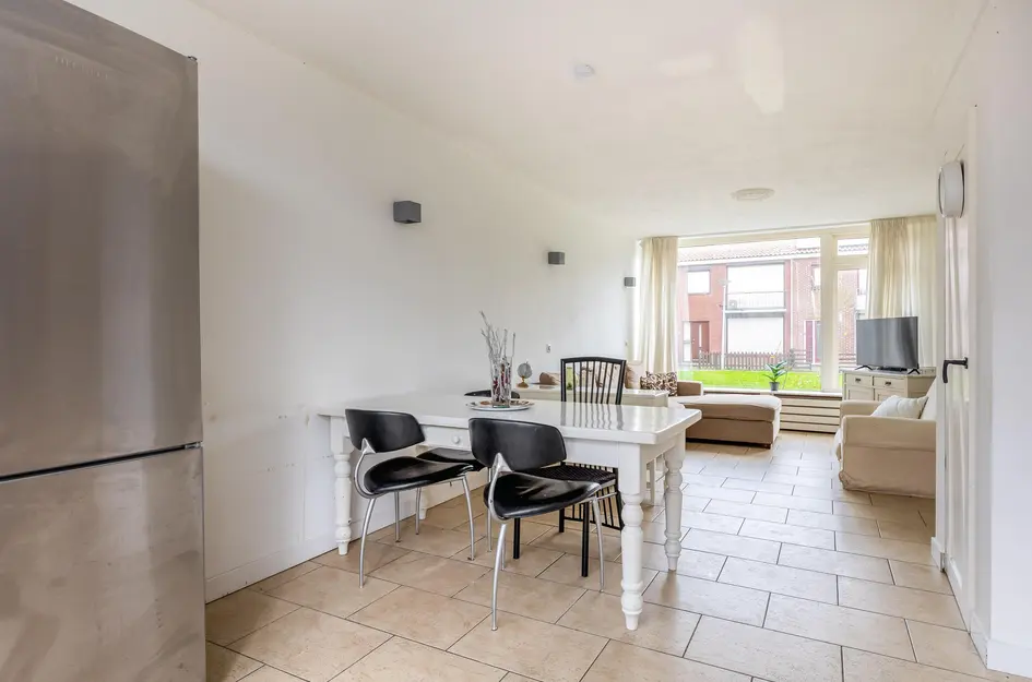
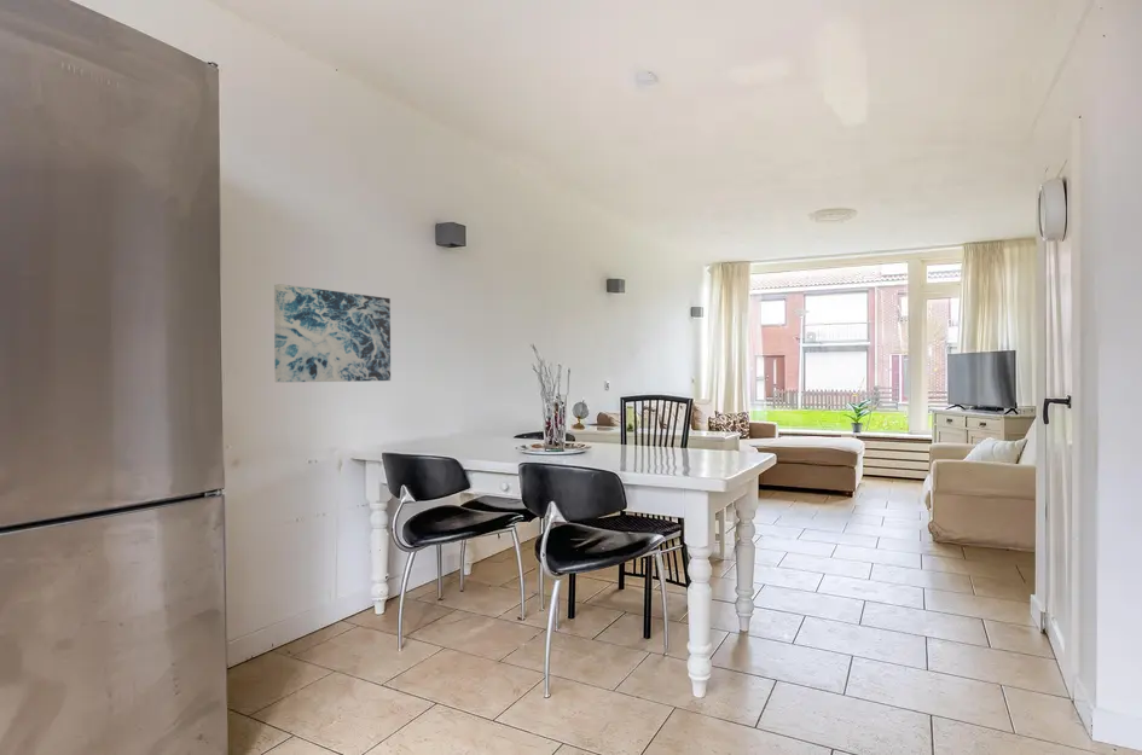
+ wall art (336, 336)
